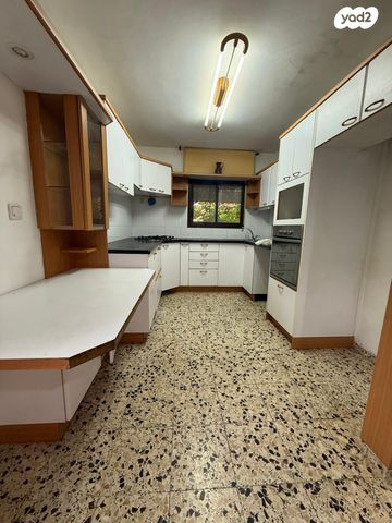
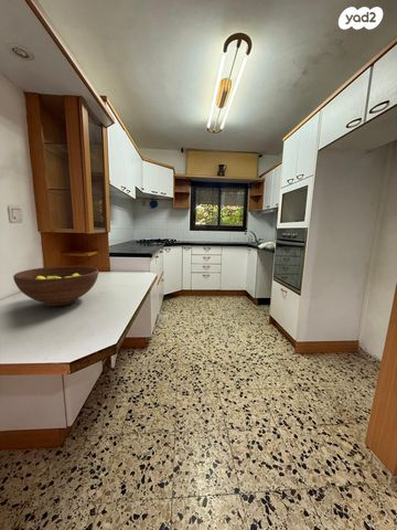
+ fruit bowl (61, 287)
